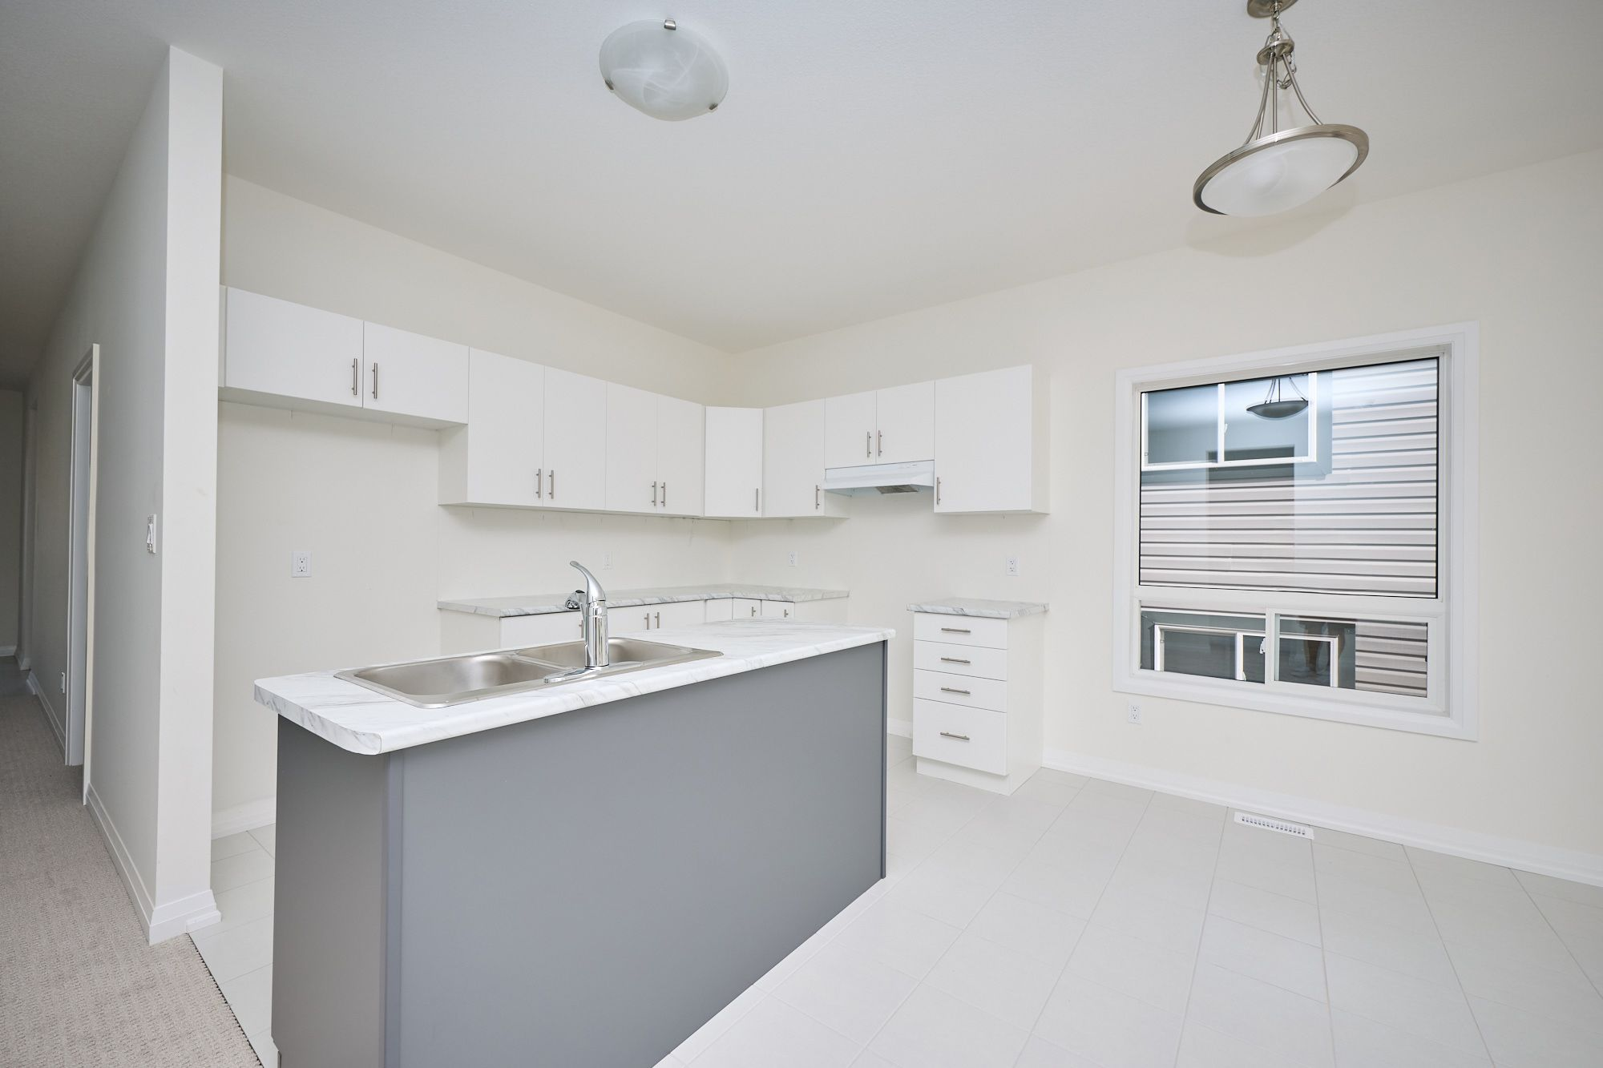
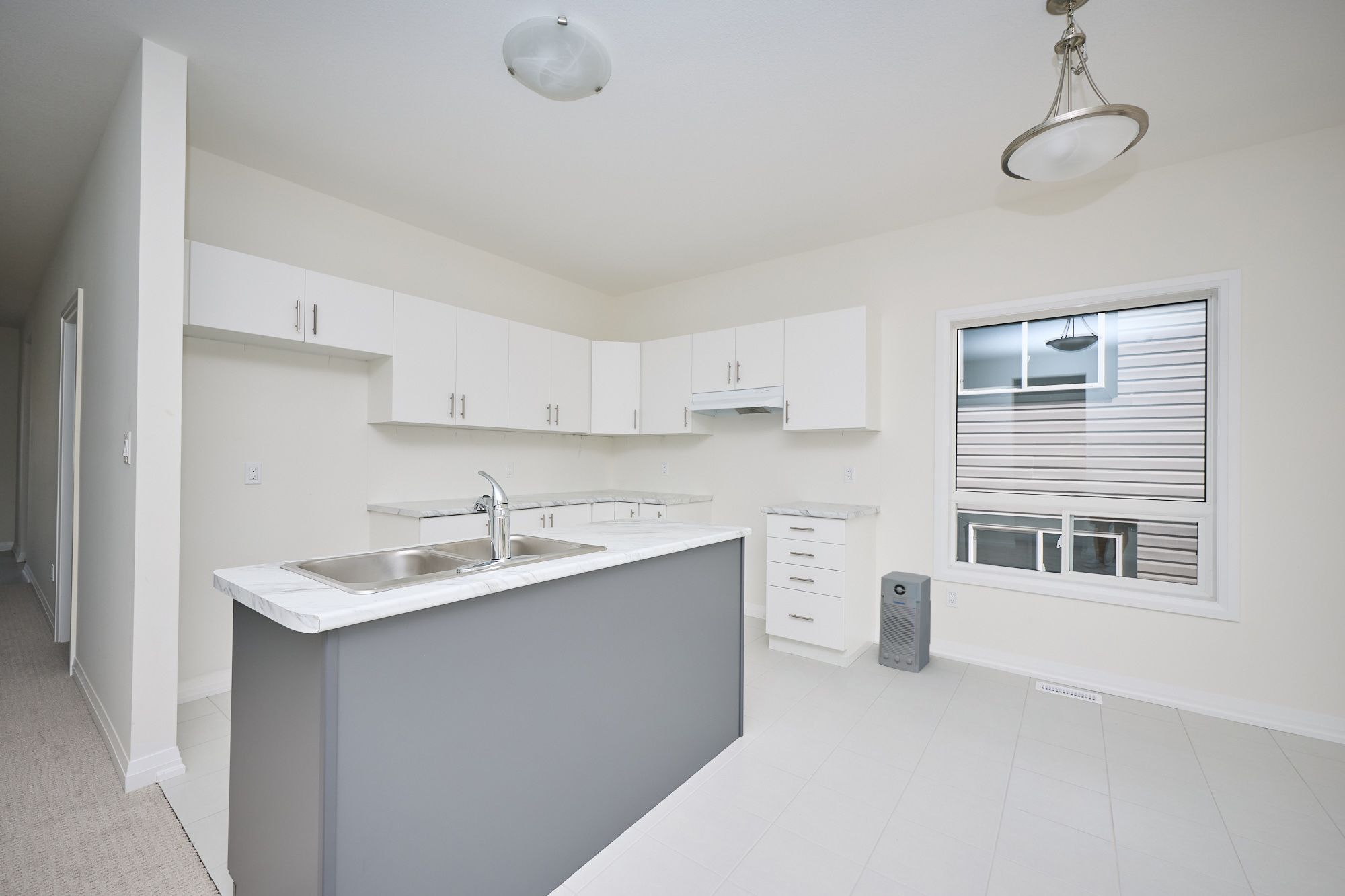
+ air purifier (905, 619)
